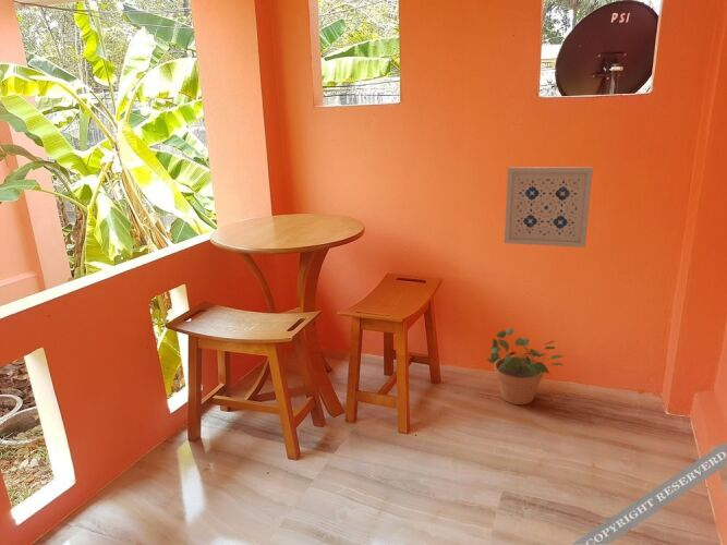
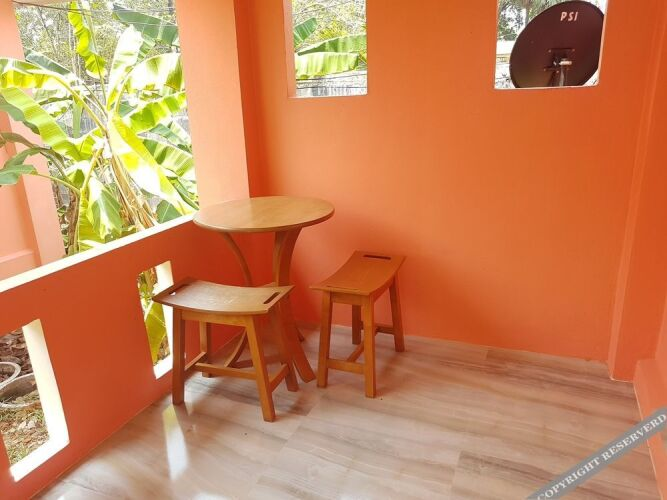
- potted plant (524, 367)
- wall art (546, 206)
